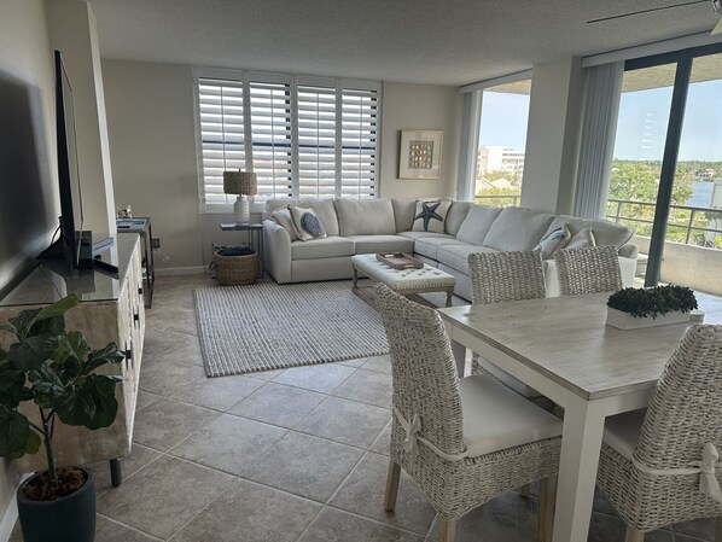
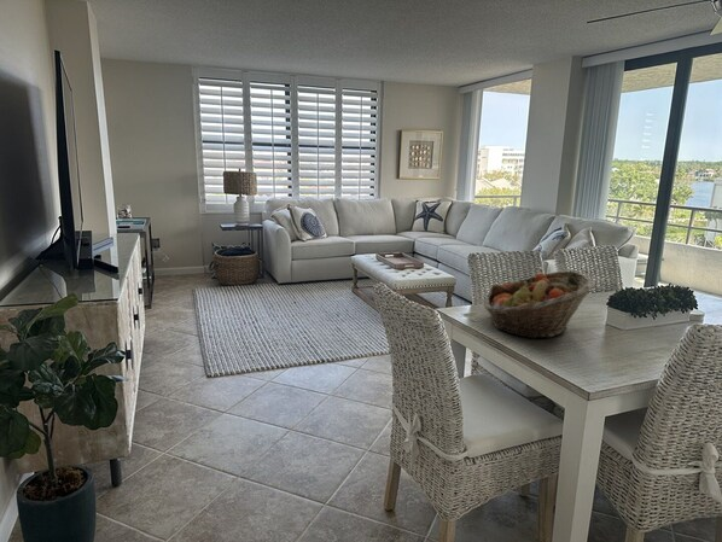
+ fruit basket (535, 299)
